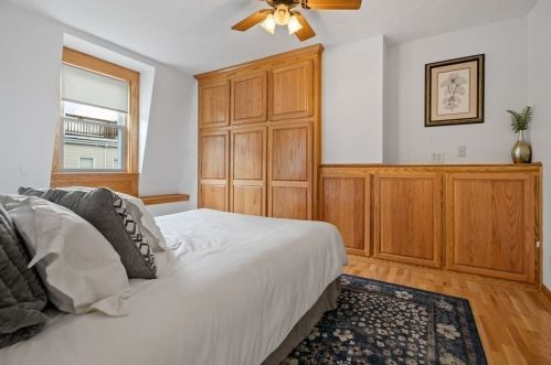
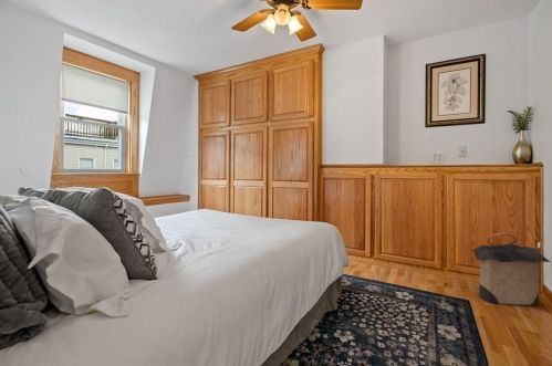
+ laundry hamper (508, 265)
